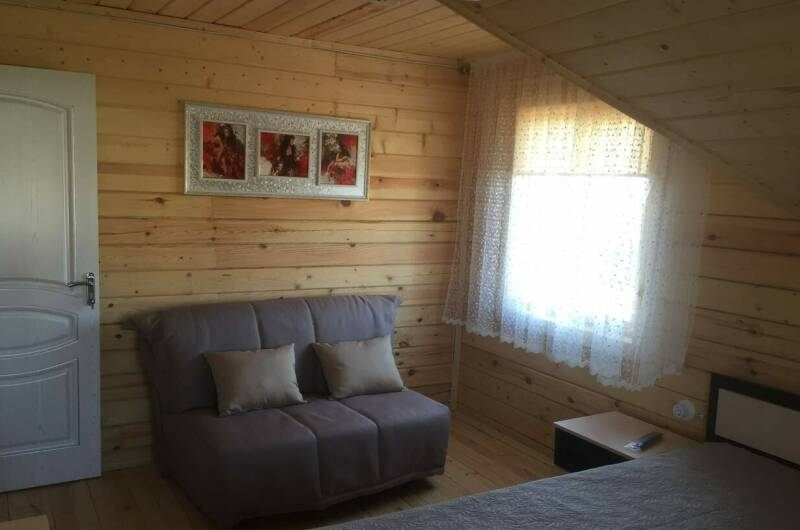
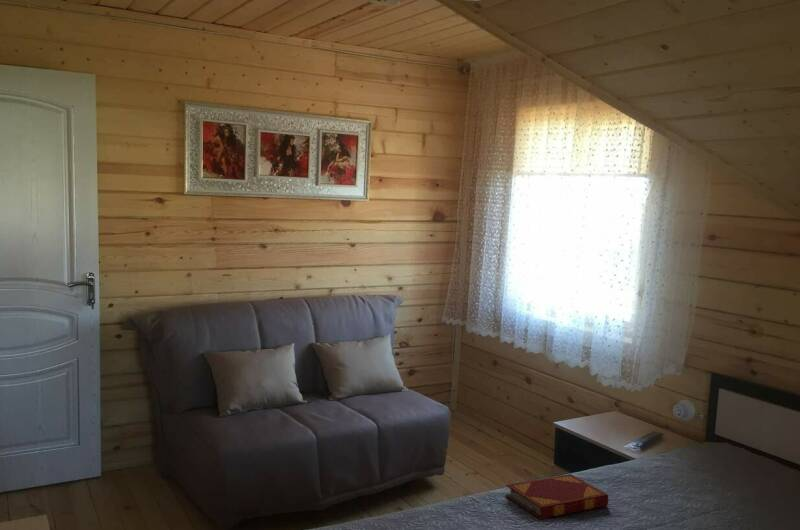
+ hardback book (556, 495)
